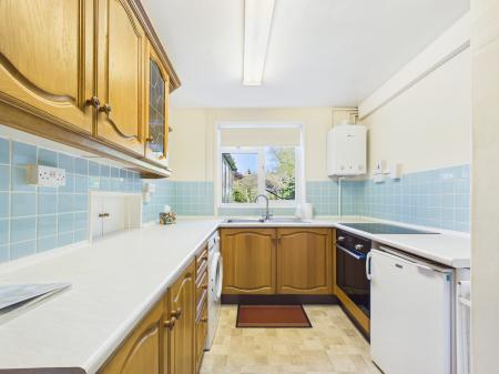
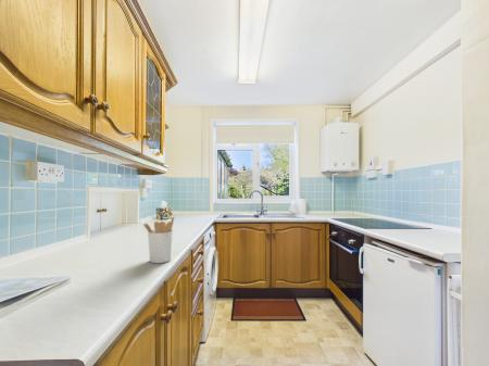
+ utensil holder (161, 239)
